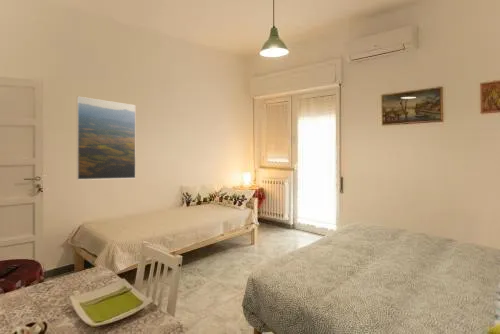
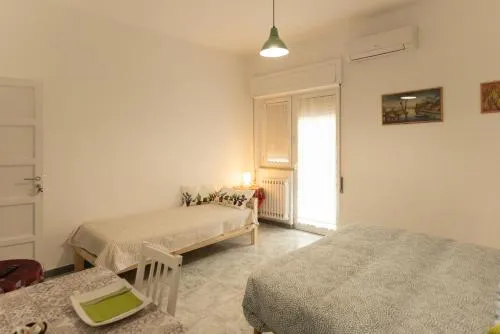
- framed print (108, 140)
